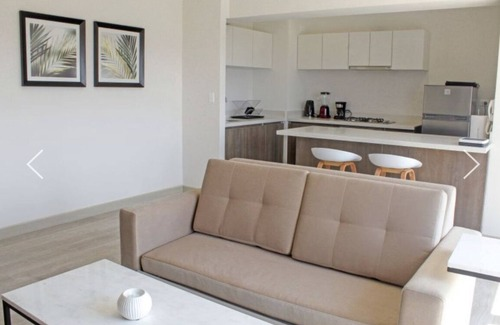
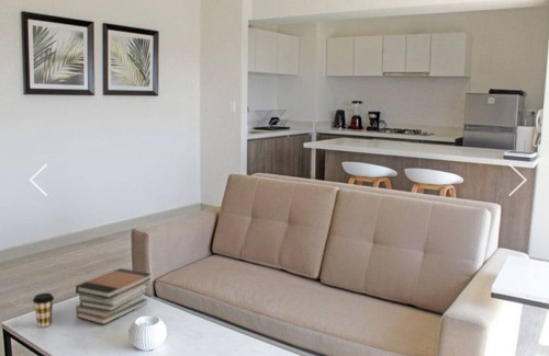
+ coffee cup (43, 310)
+ book stack (114, 295)
